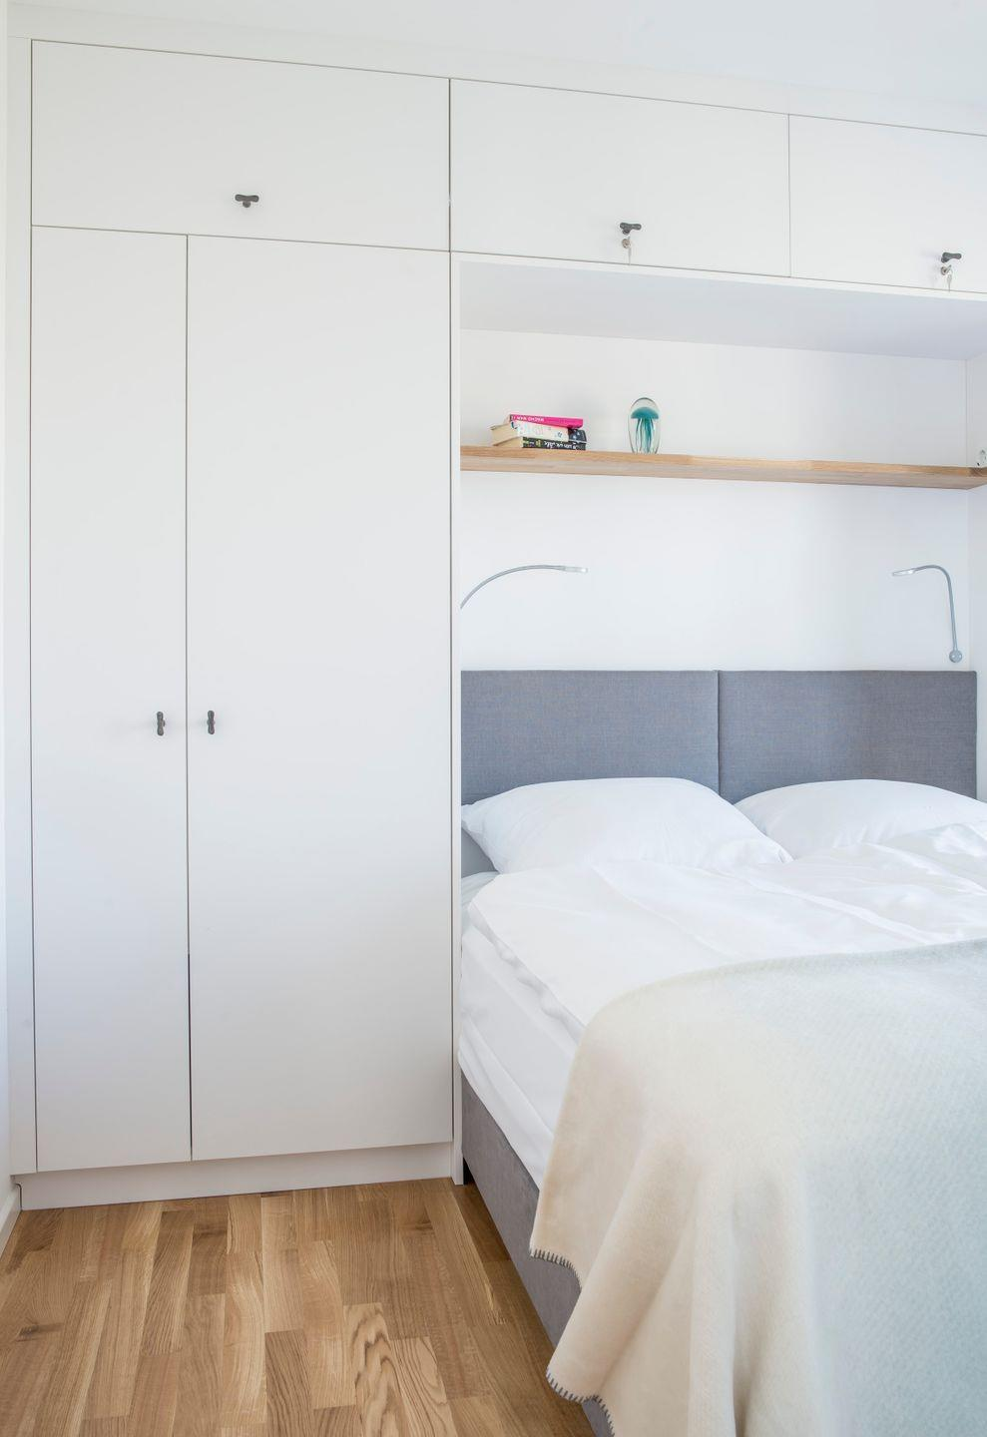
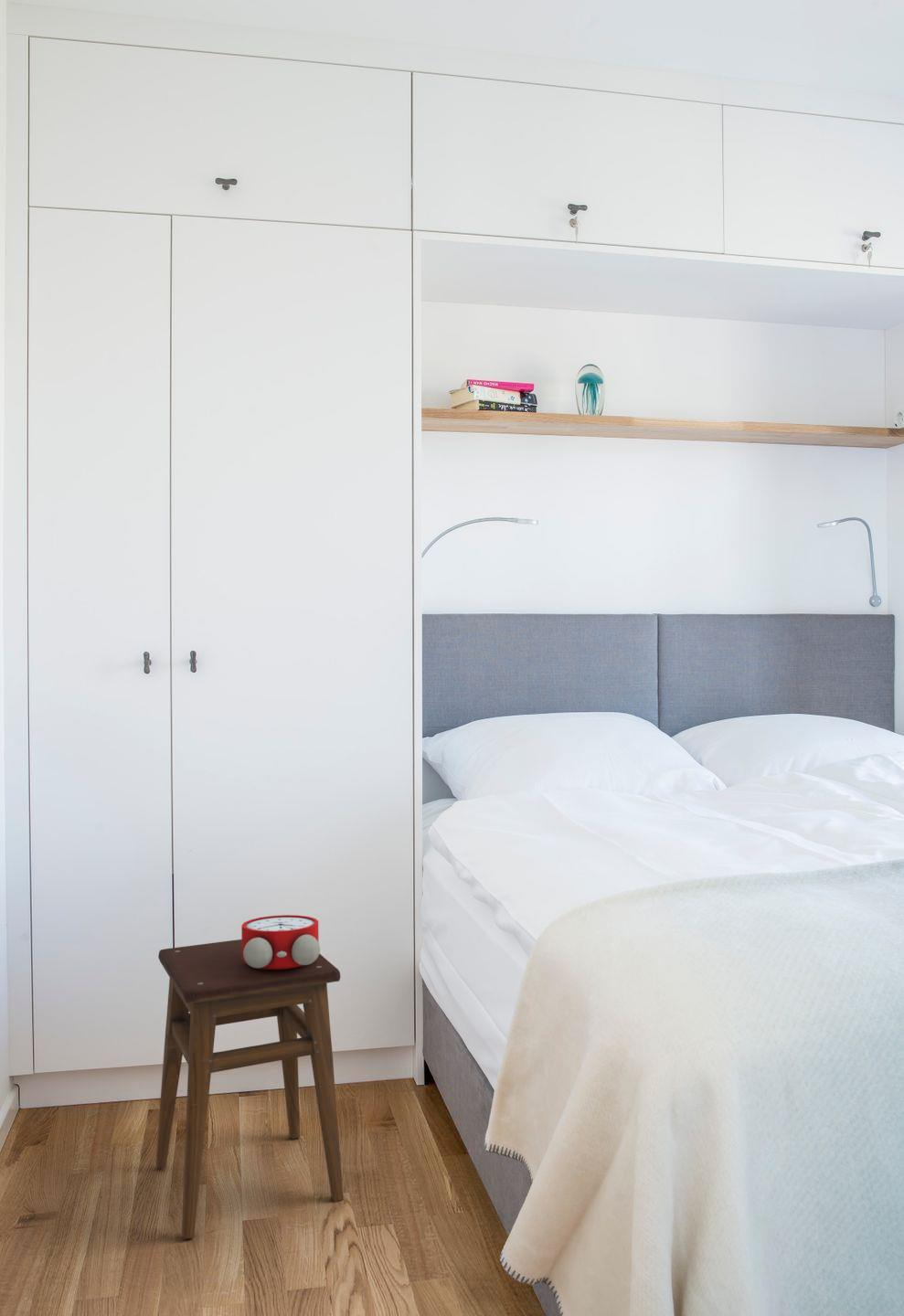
+ stool (246, 1066)
+ alarm clock (280, 941)
